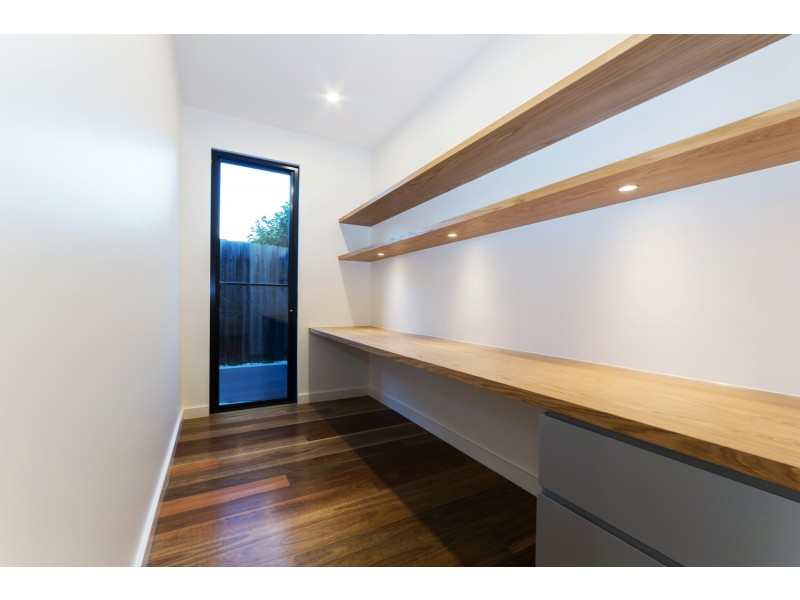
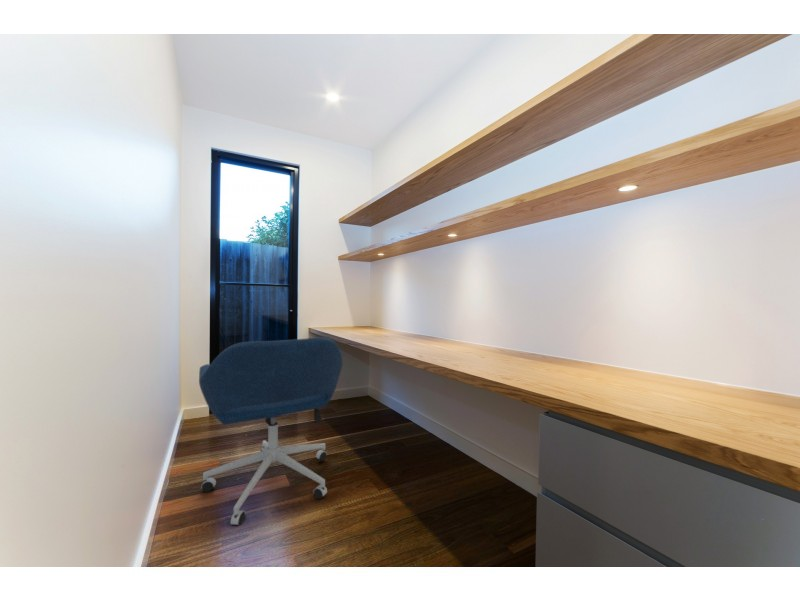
+ office chair (273, 408)
